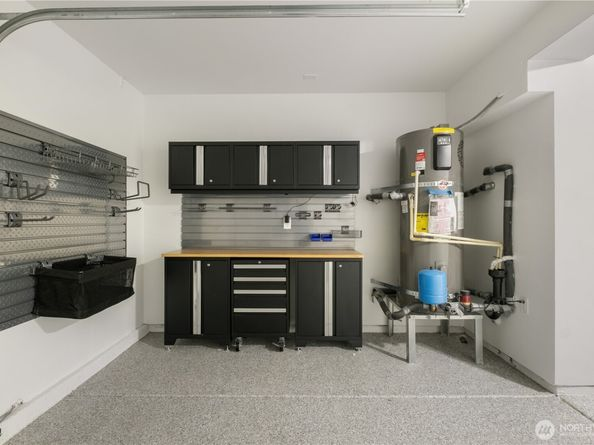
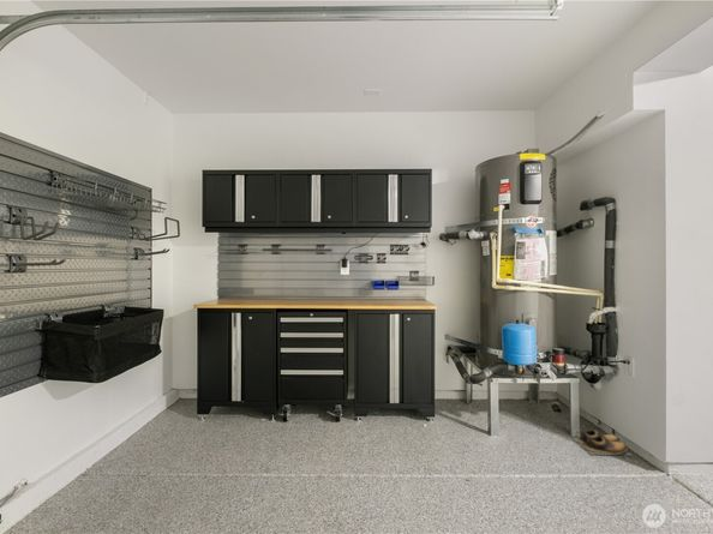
+ shoes (600, 439)
